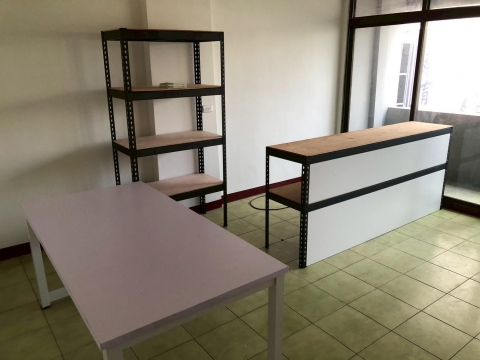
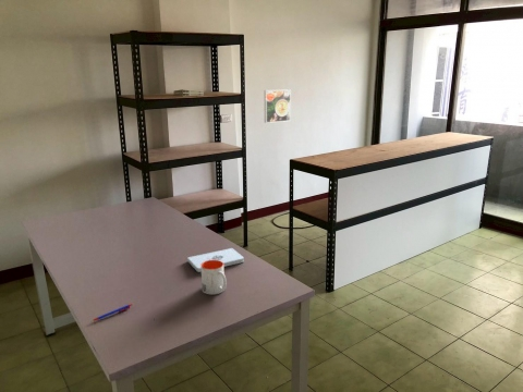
+ pen (112, 311)
+ notepad (216, 259)
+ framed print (277, 106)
+ mug (216, 278)
